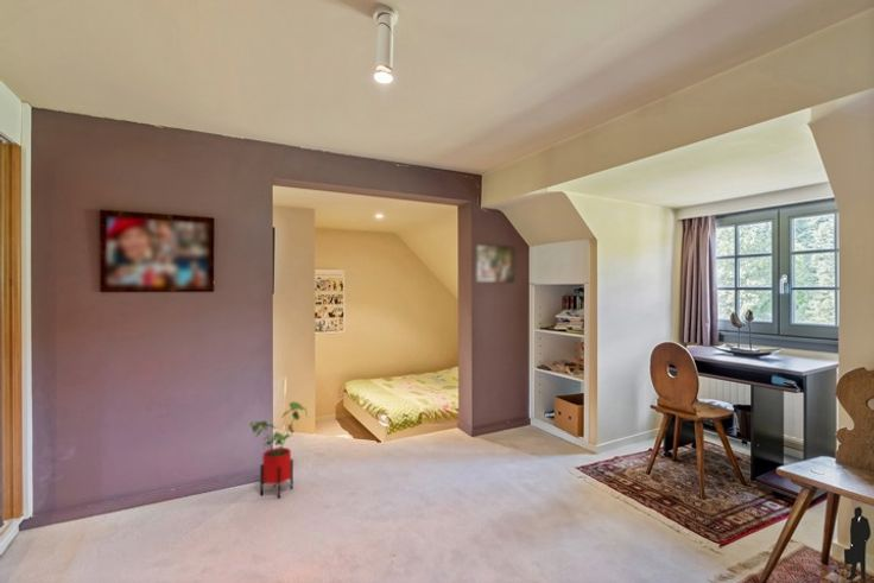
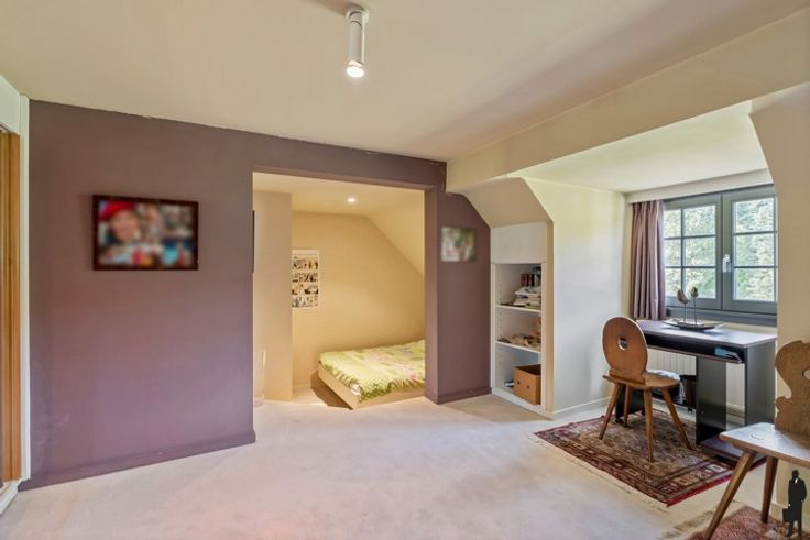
- house plant (280, 446)
